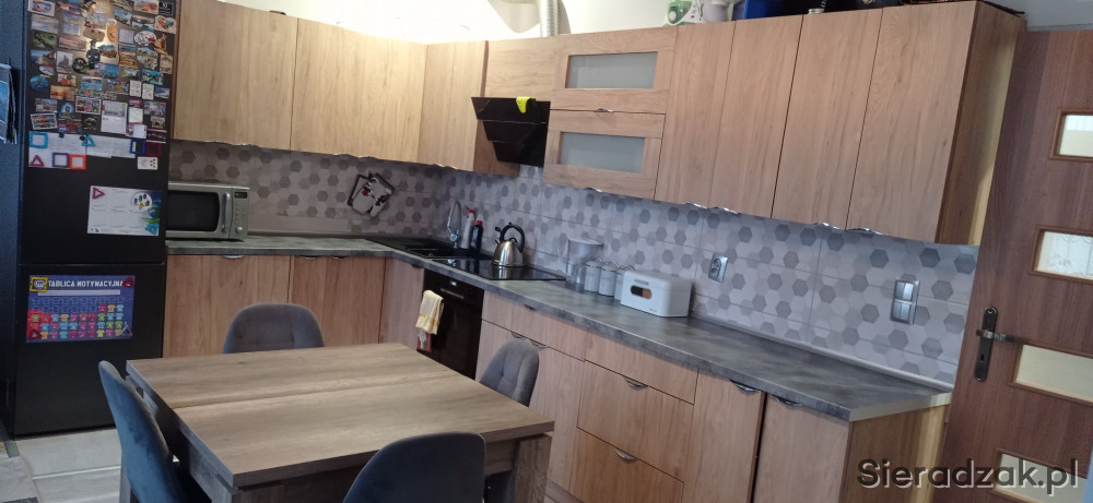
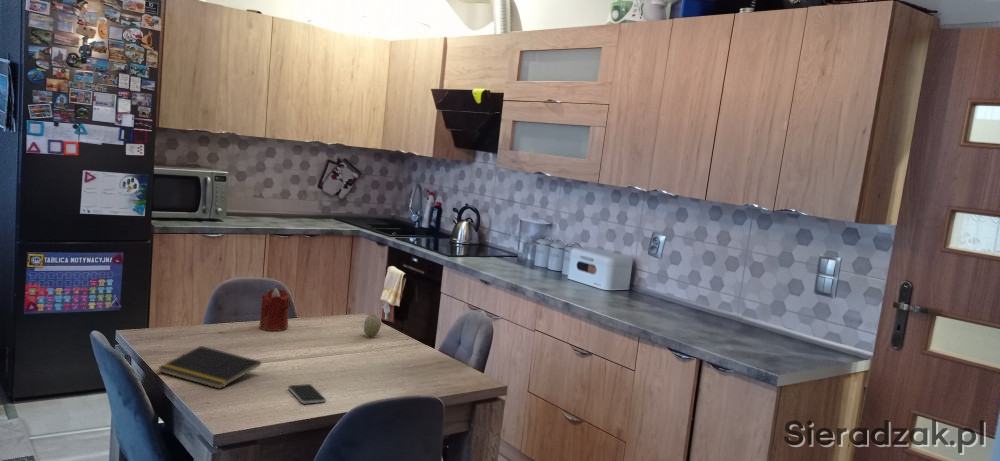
+ smartphone (306, 393)
+ candle (275, 307)
+ fruit (372, 325)
+ notepad (210, 366)
